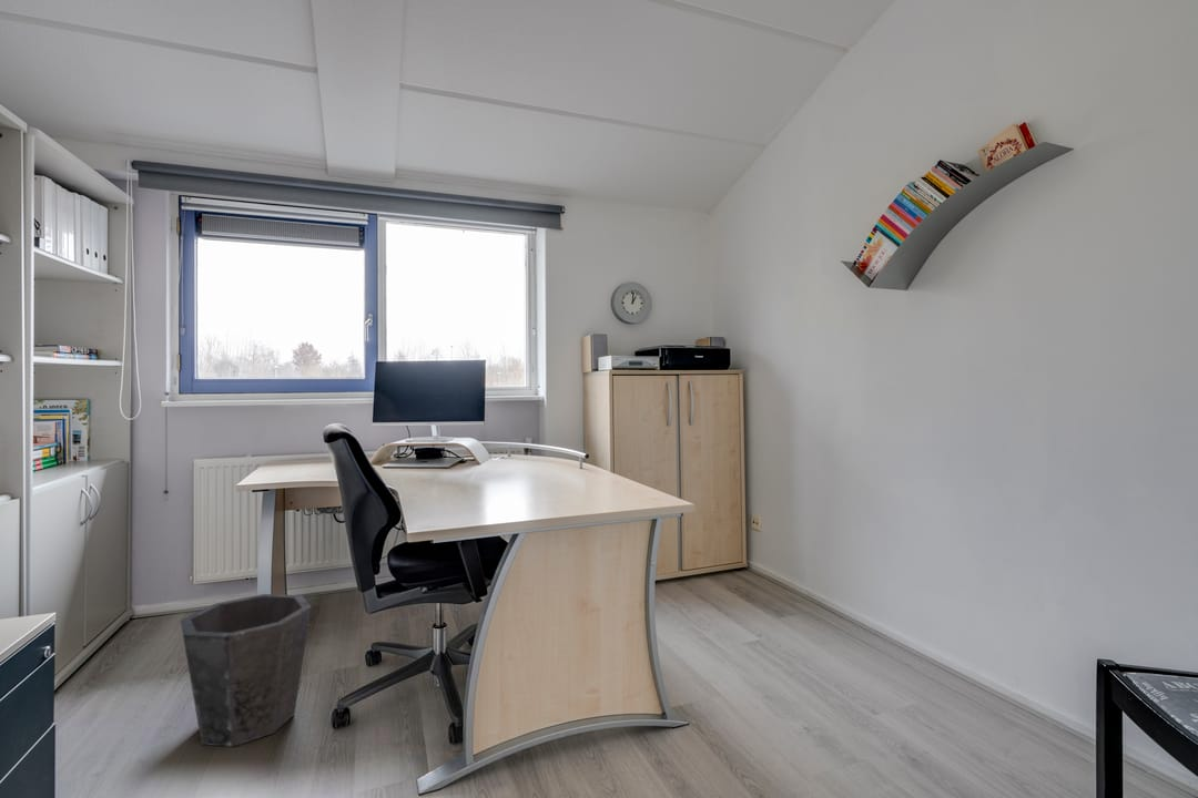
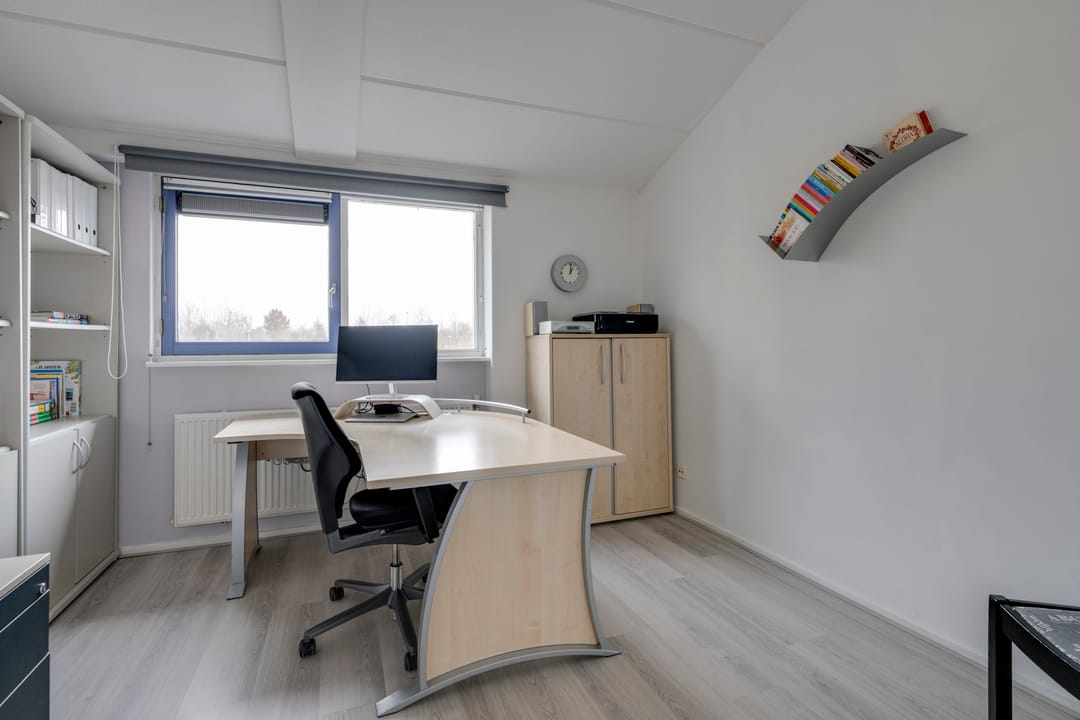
- waste bin (247, 667)
